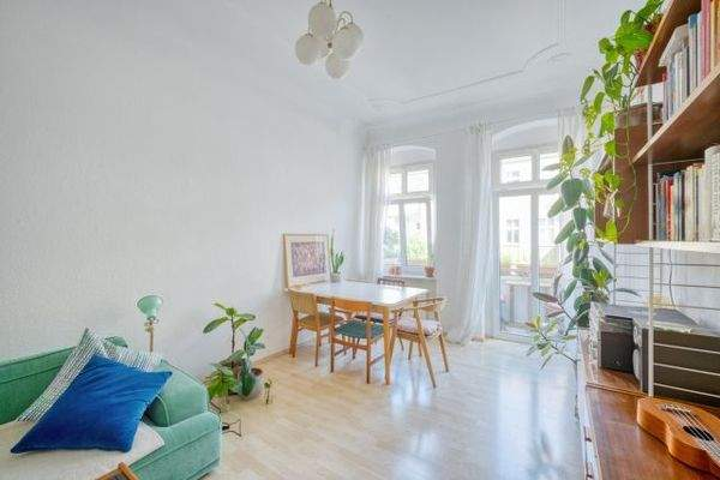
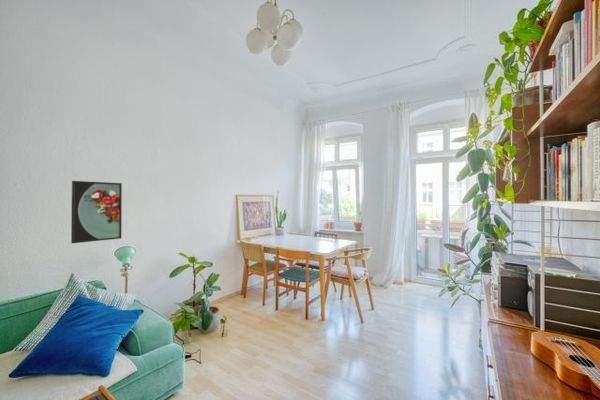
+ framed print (98, 211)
